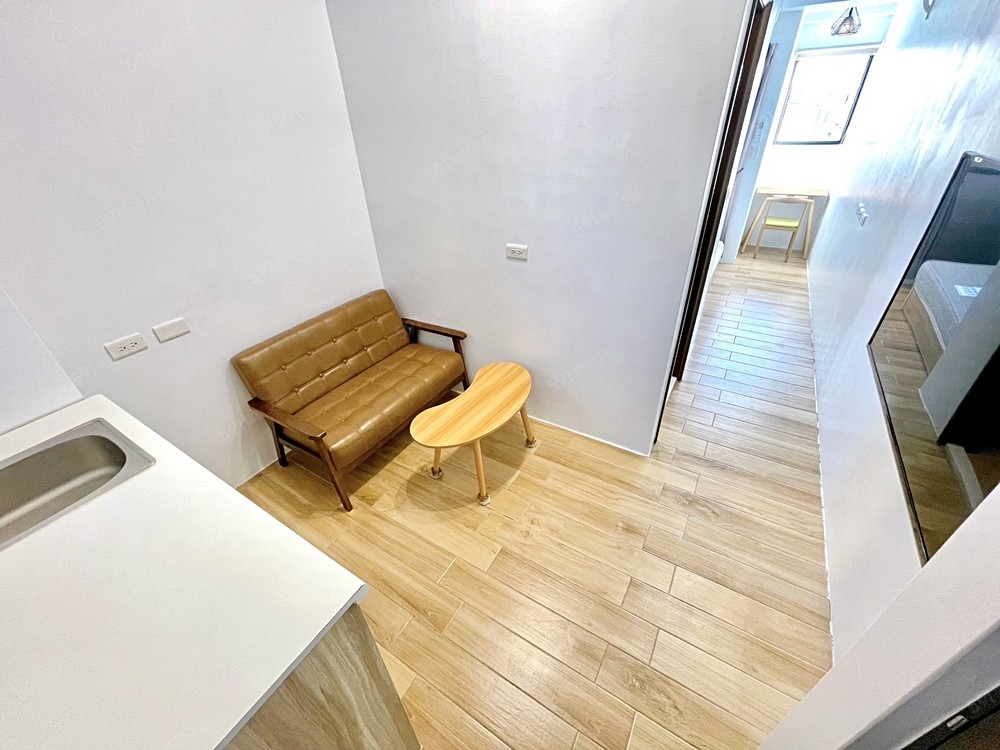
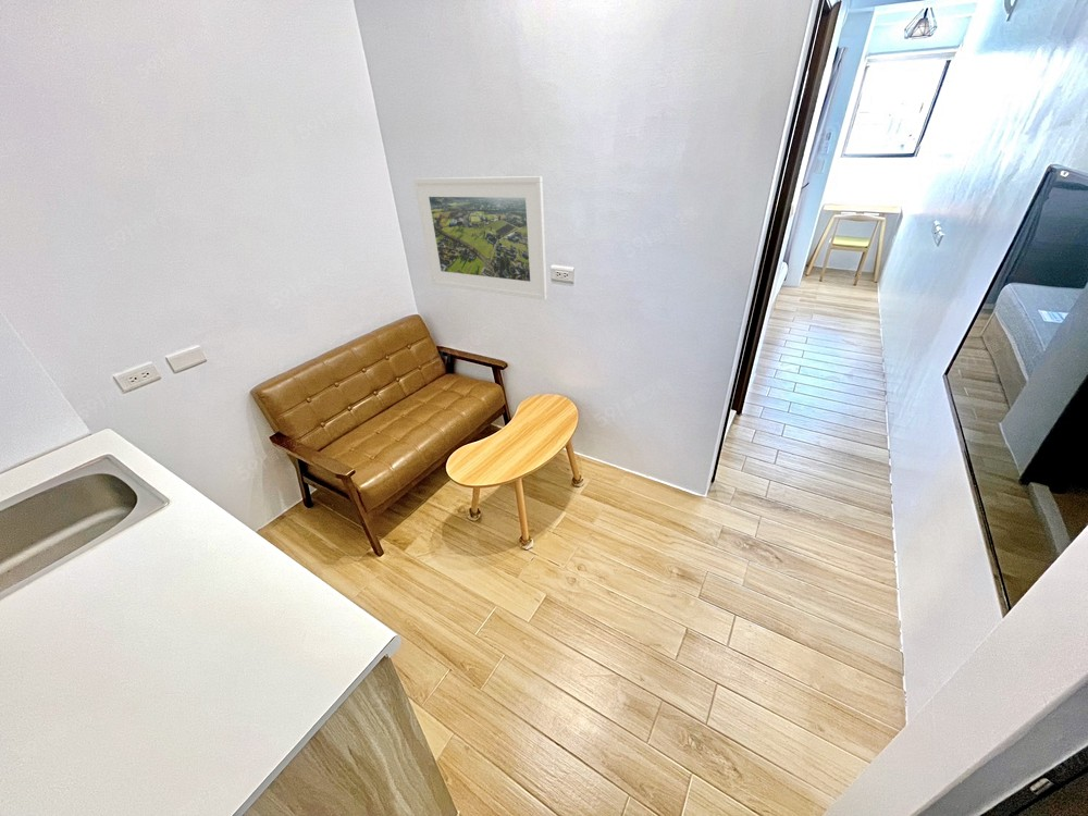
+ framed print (479, 237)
